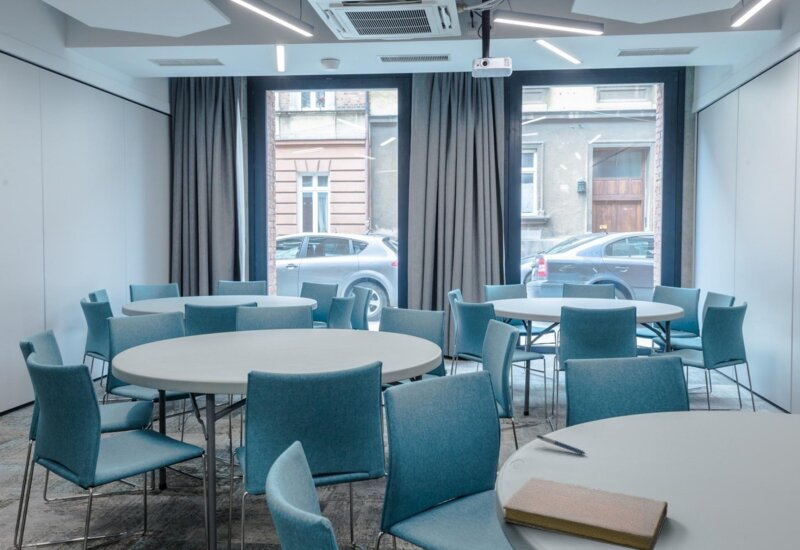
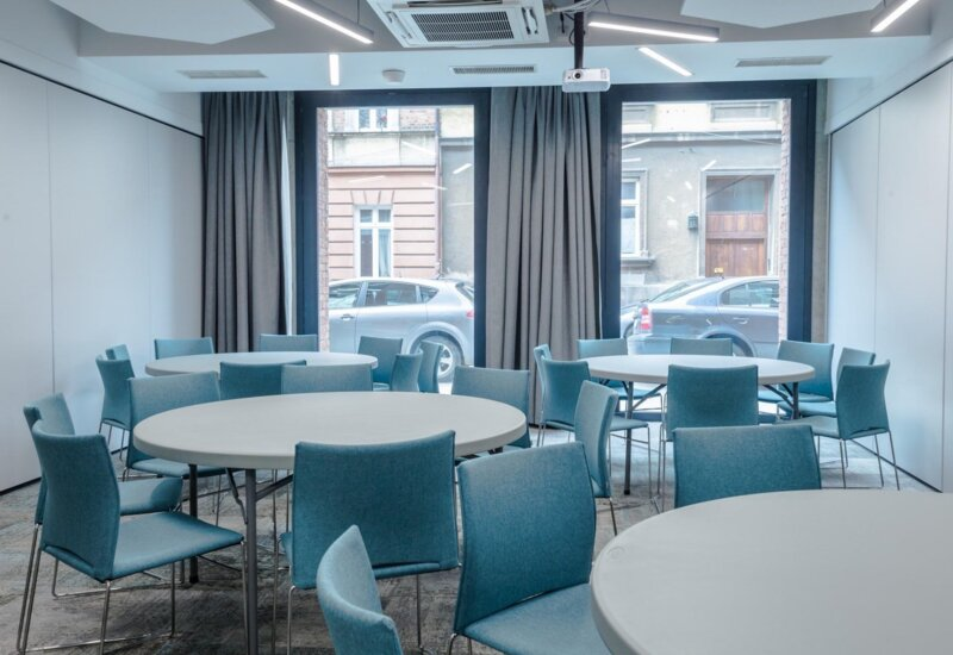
- pen (559, 444)
- notebook (585, 510)
